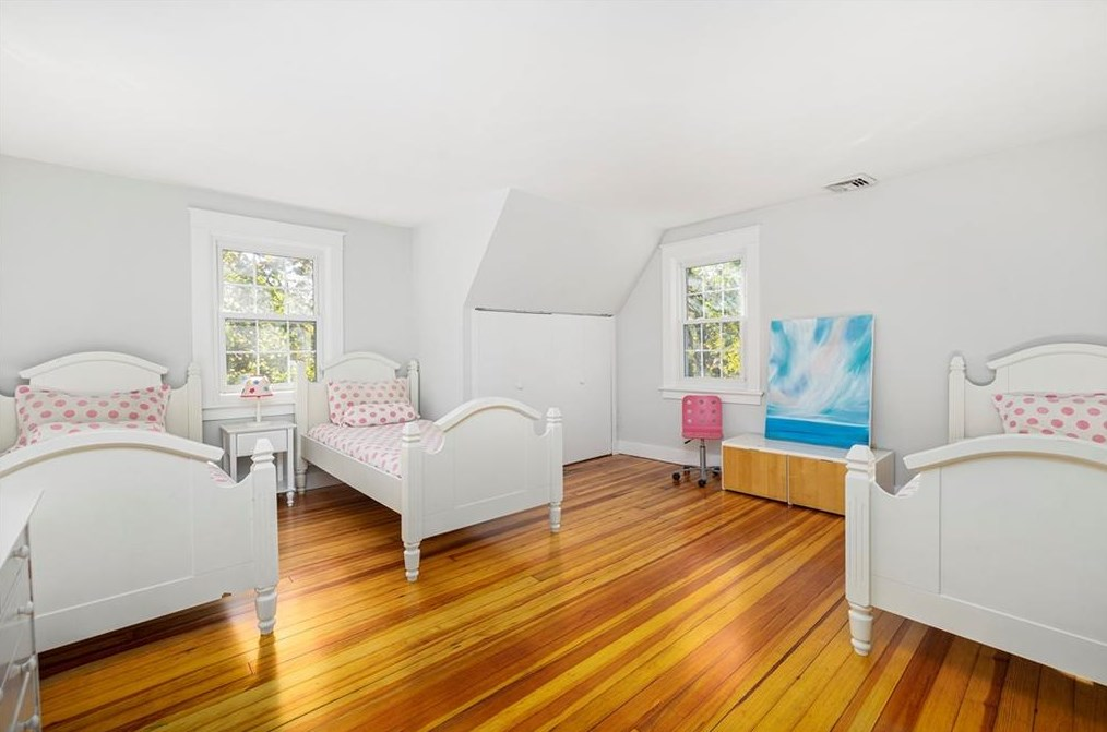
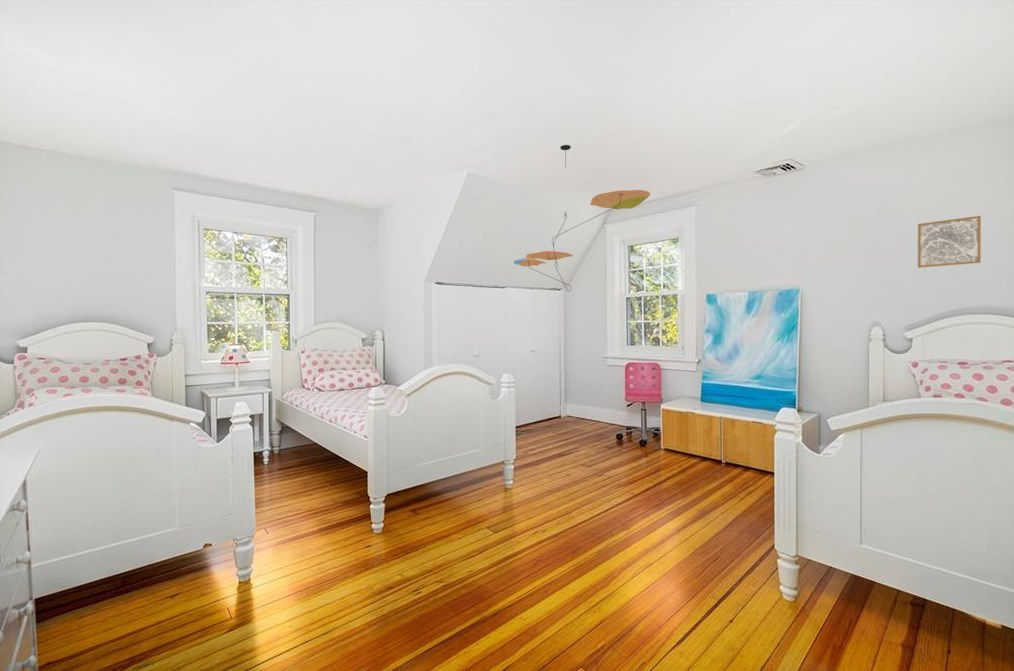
+ ceiling mobile (580, 224)
+ wall art (948, 242)
